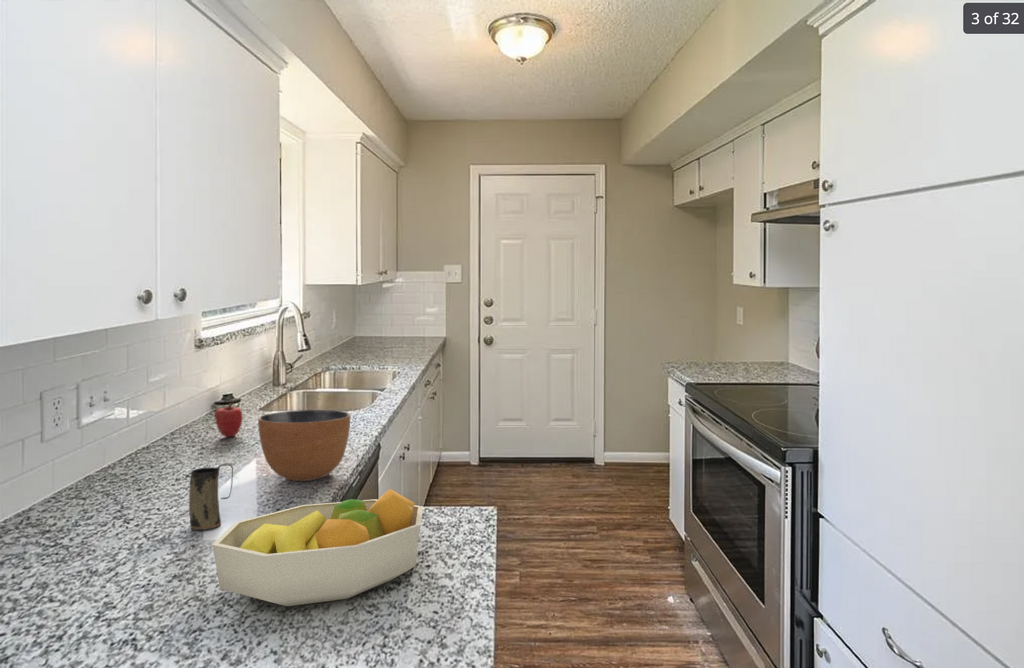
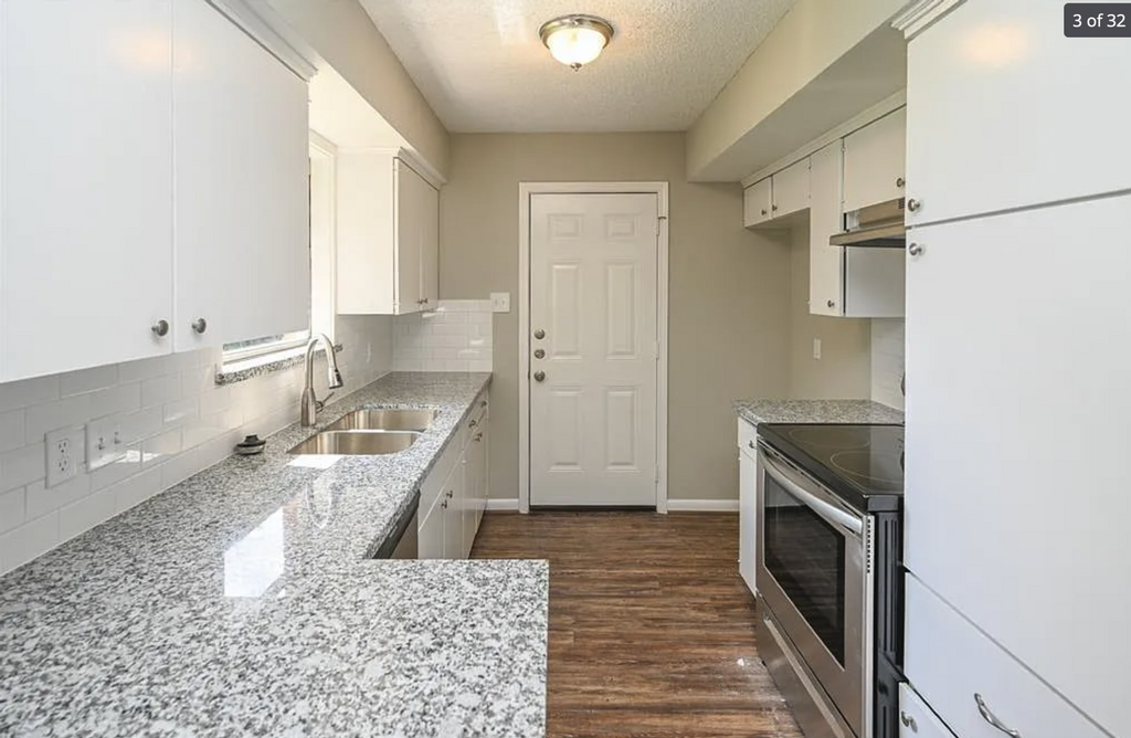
- bowl (305, 446)
- fruit bowl (327, 538)
- mug (211, 495)
- apple (229, 420)
